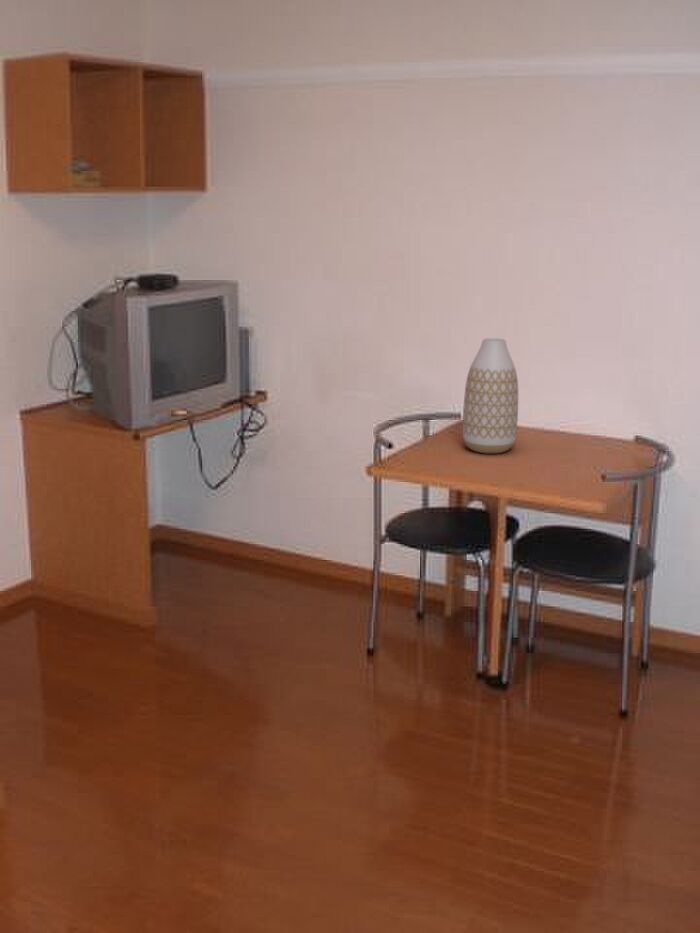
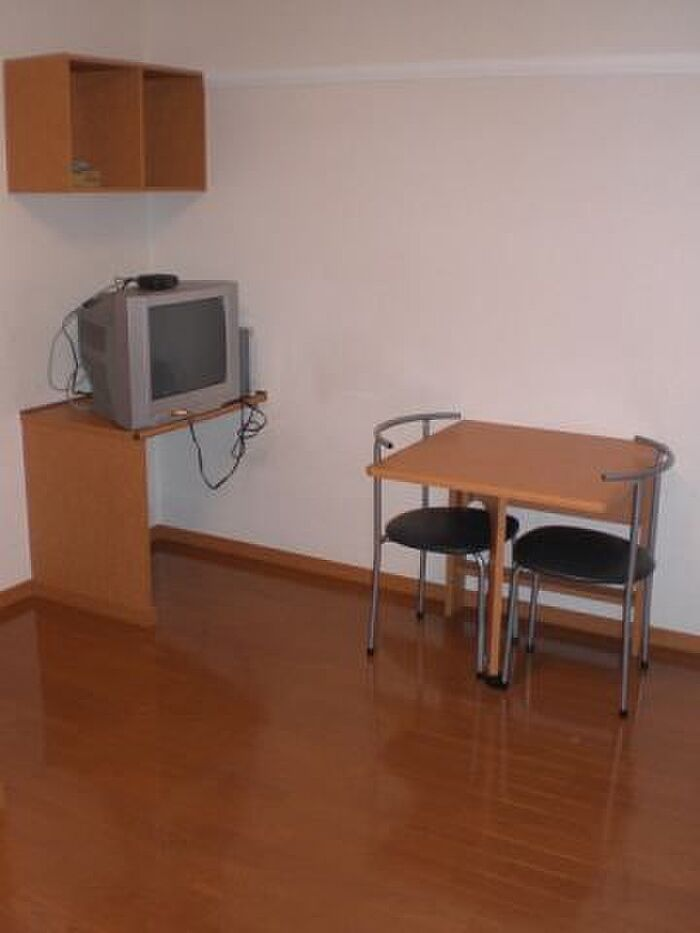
- vase (491, 395)
